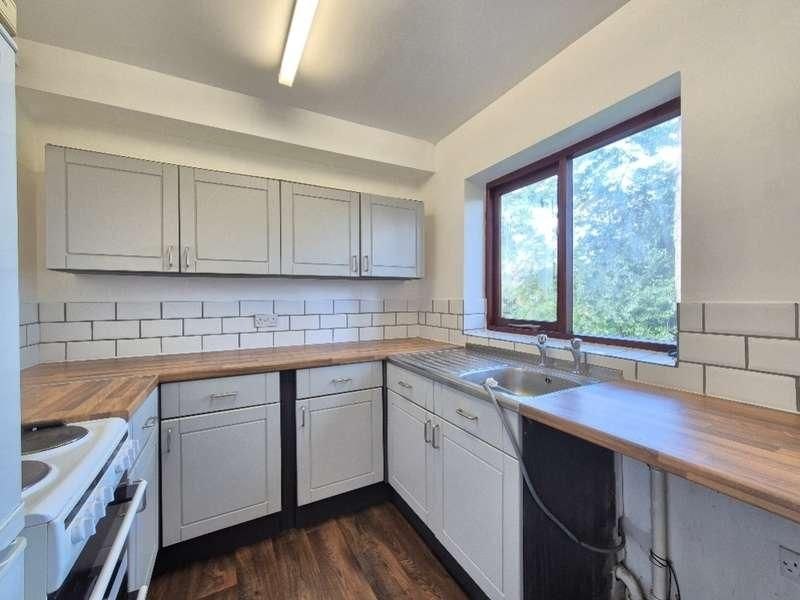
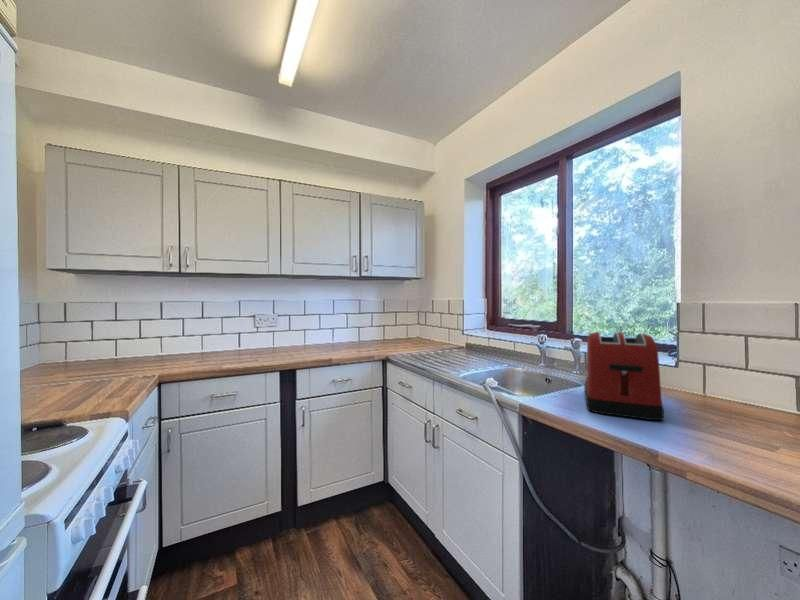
+ toaster (619, 368)
